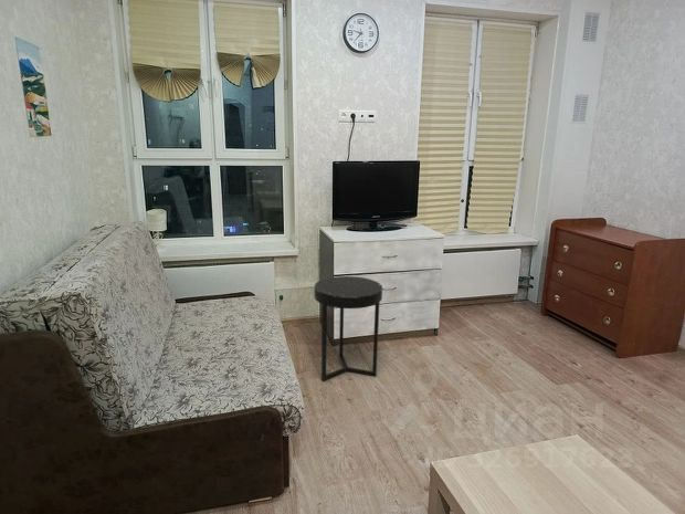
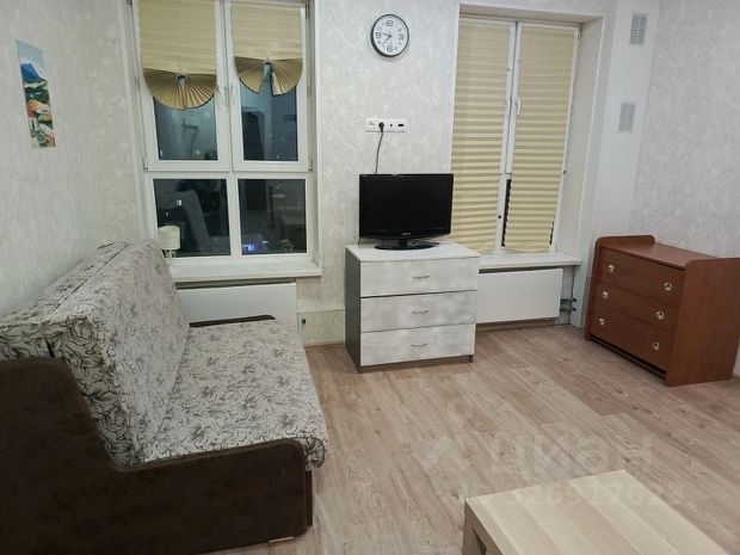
- side table (342, 328)
